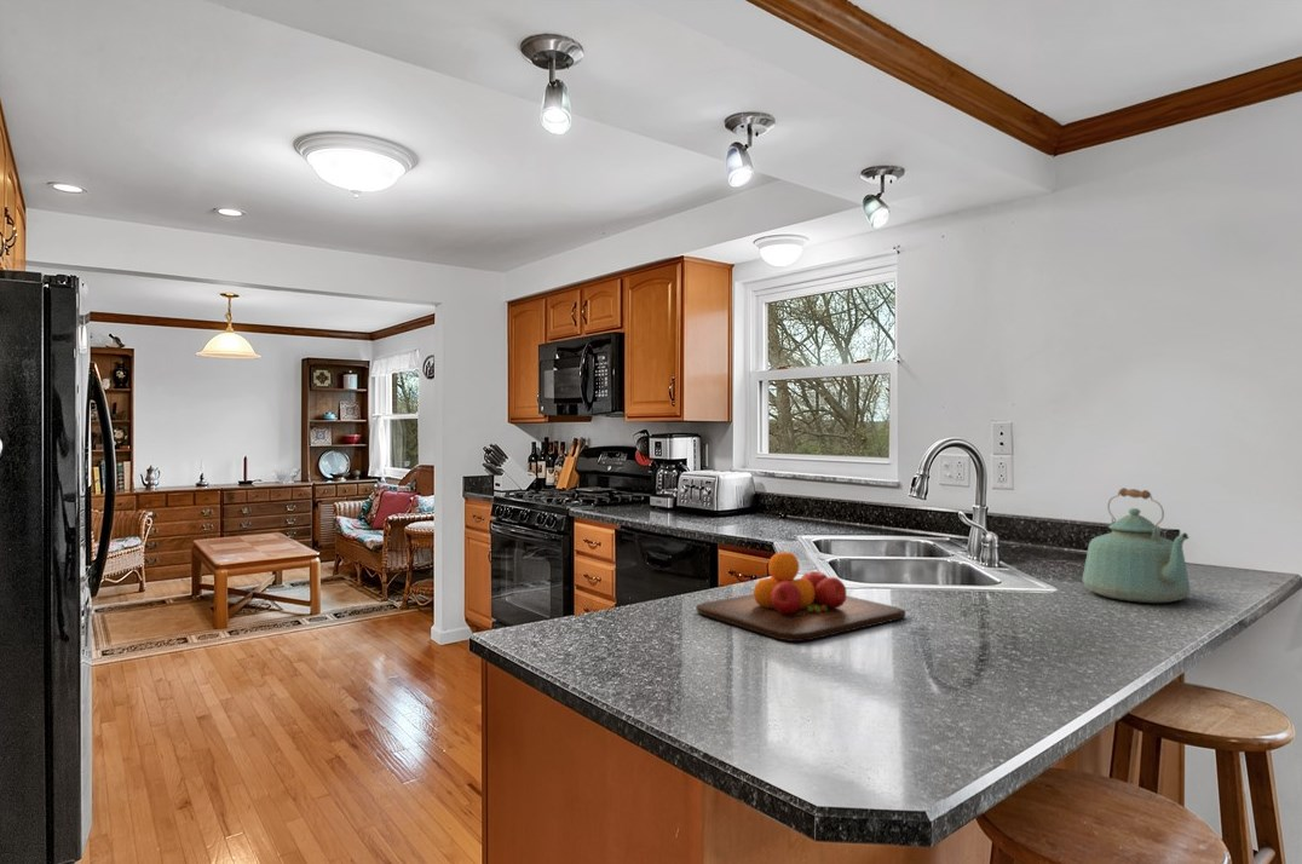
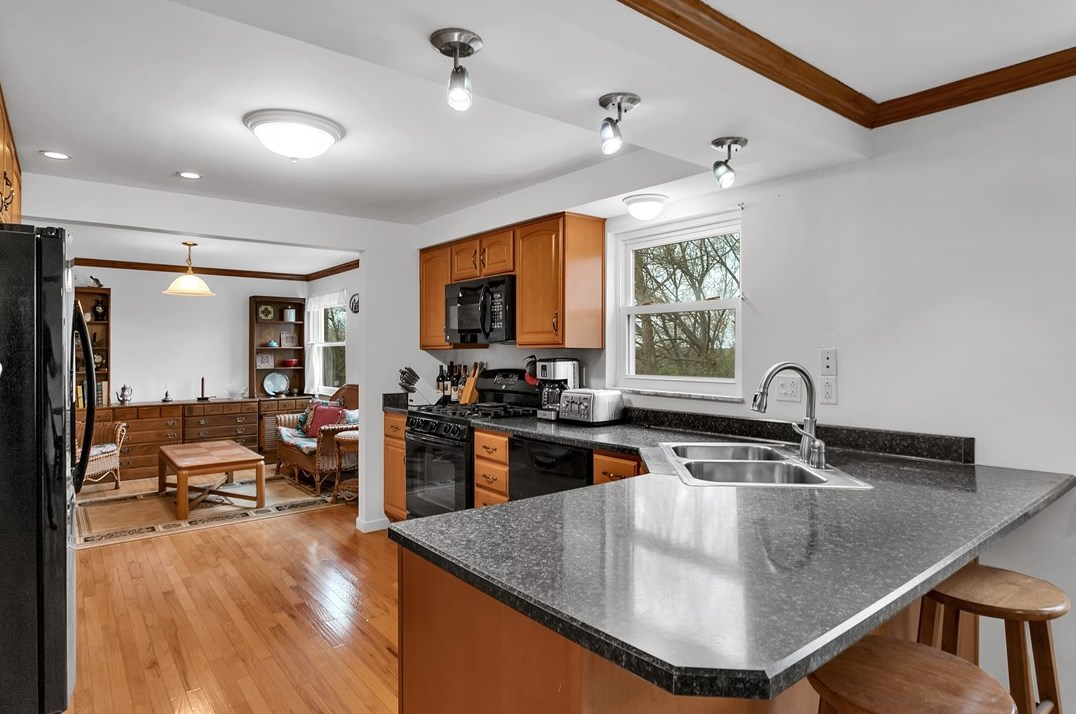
- chopping board (799, 583)
- kettle (1141, 543)
